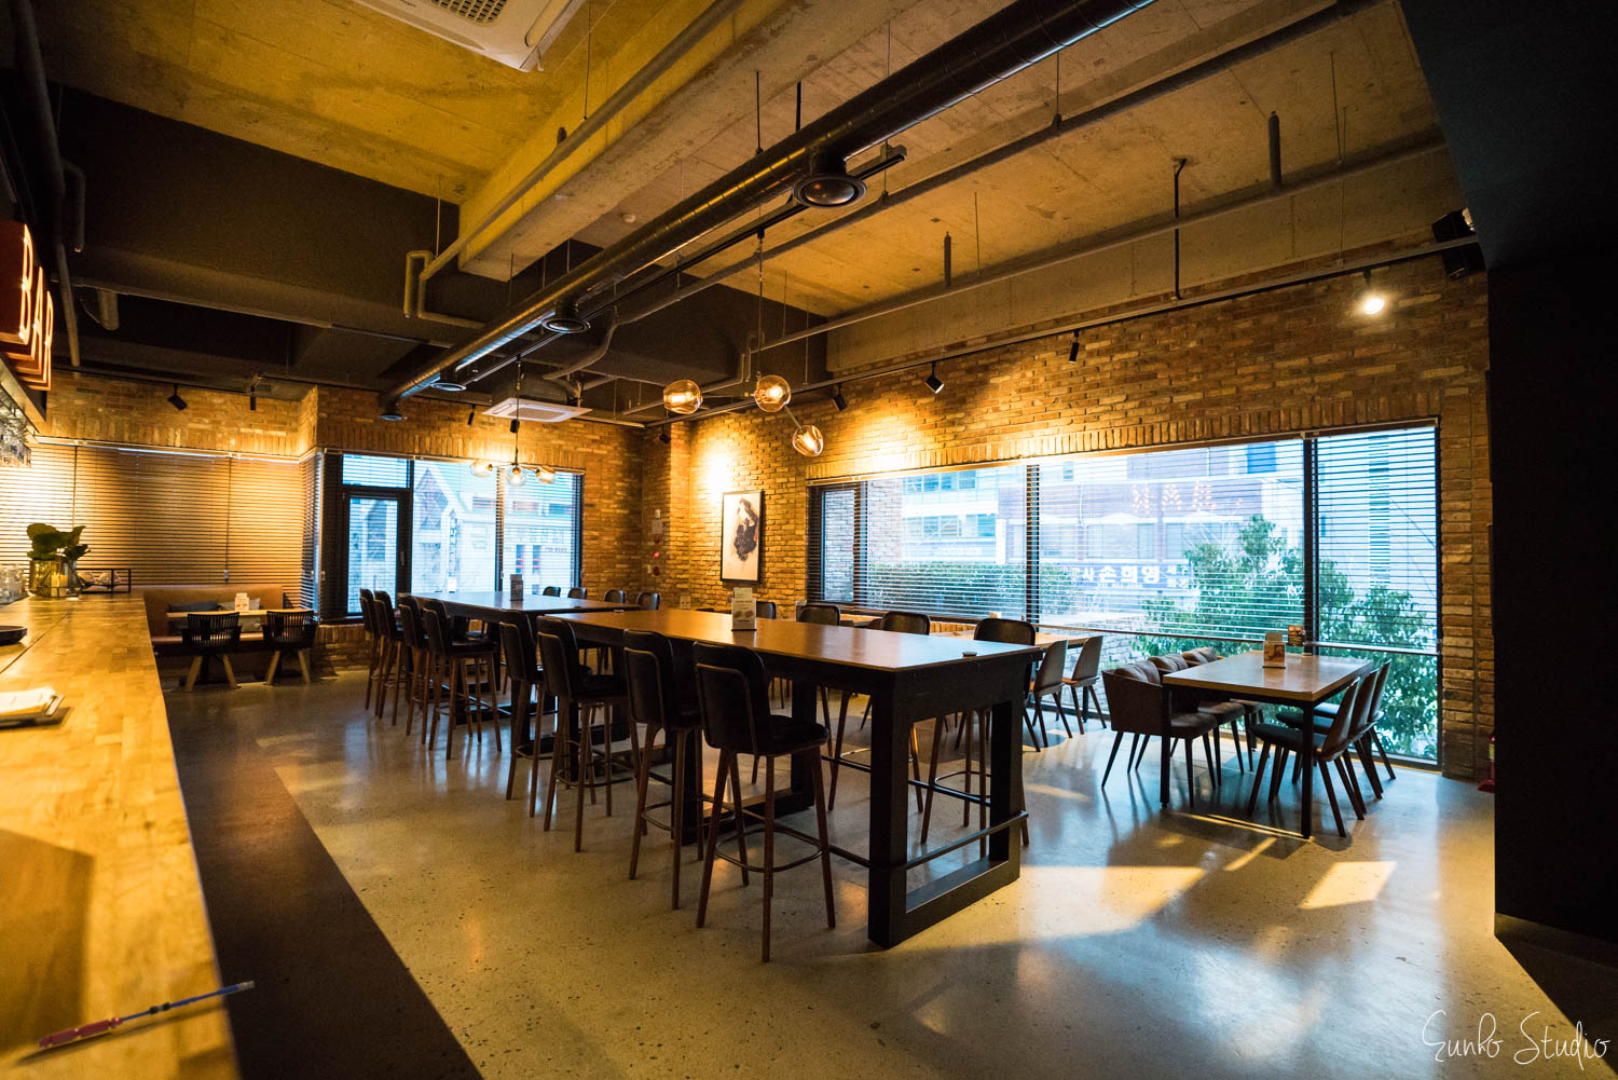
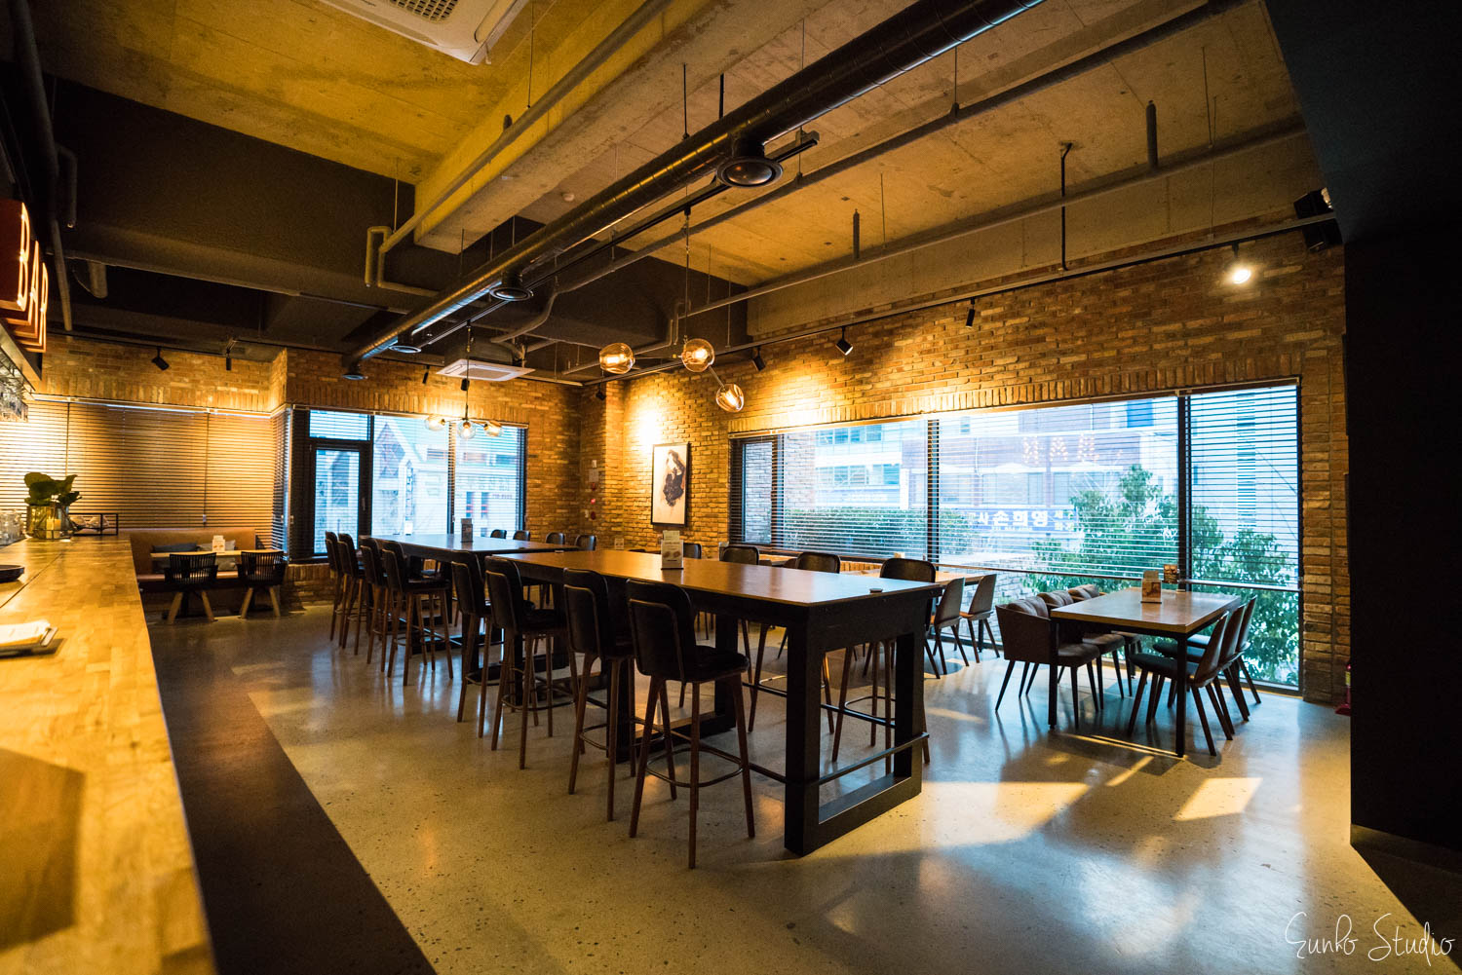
- pen (153, 1009)
